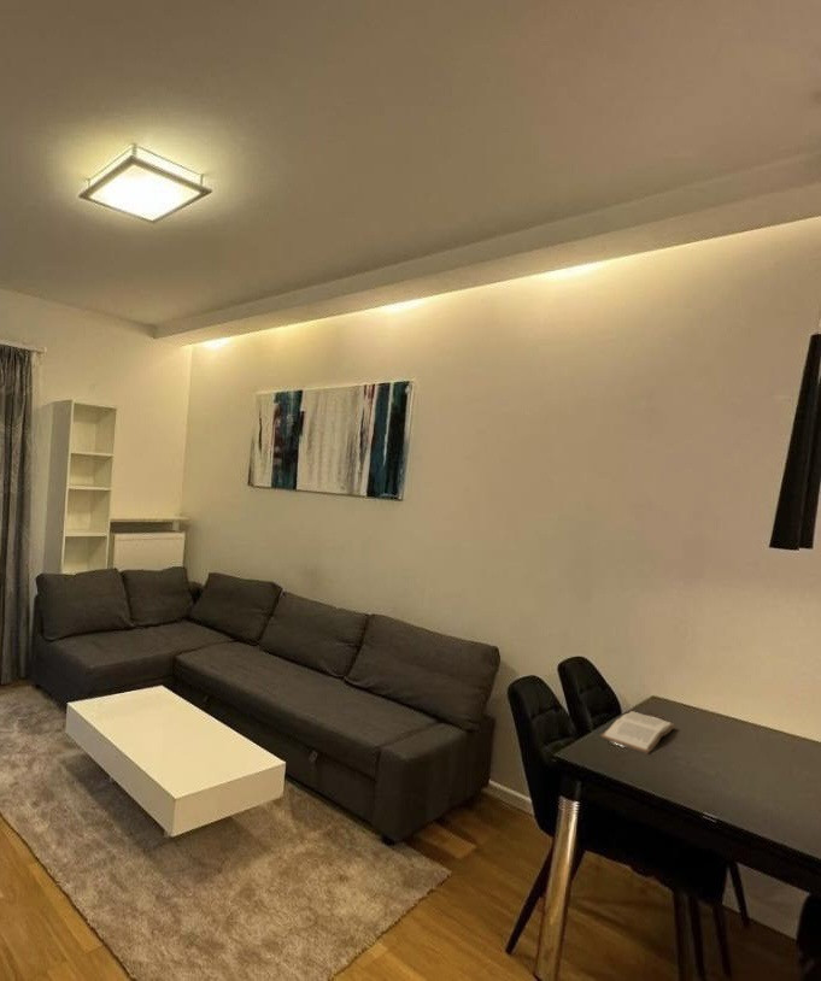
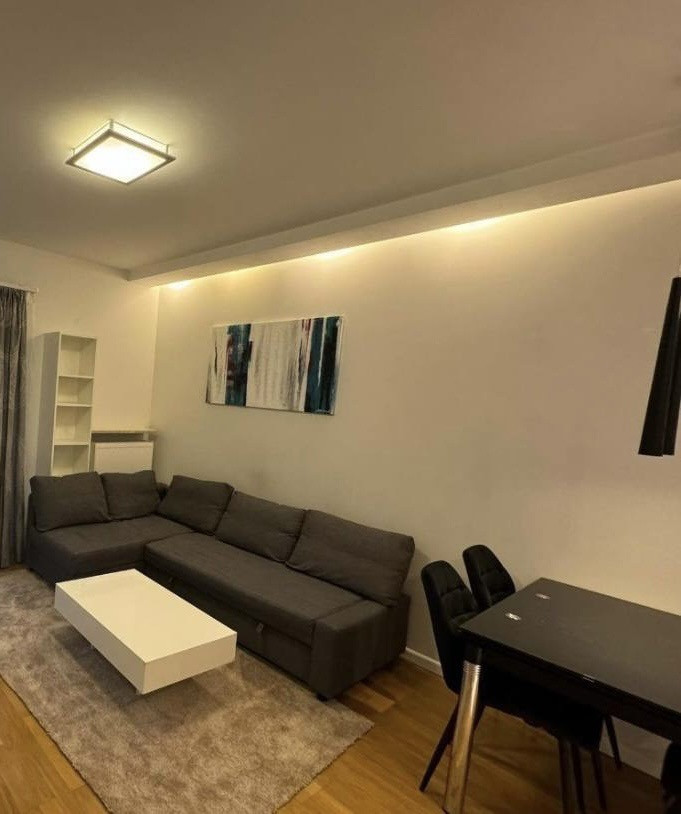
- book (638, 728)
